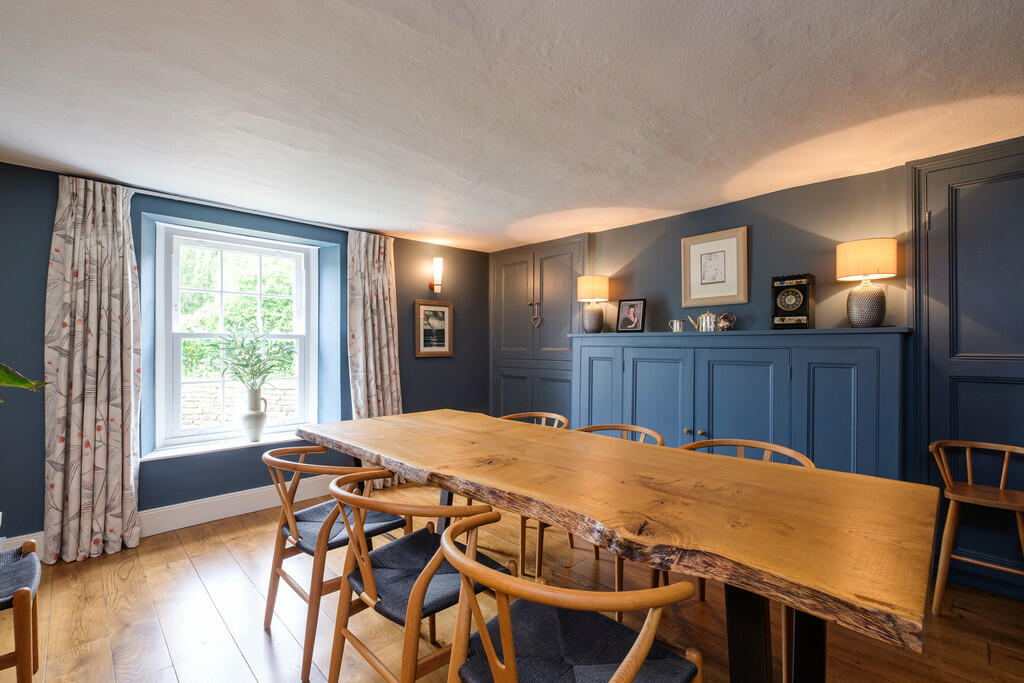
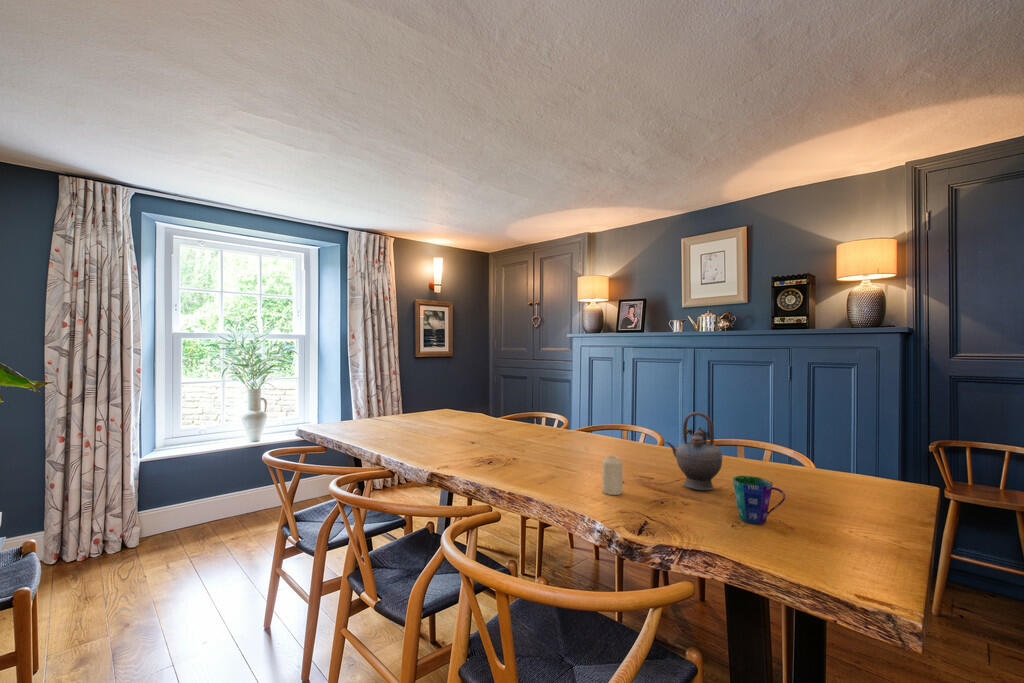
+ teapot (693, 448)
+ candle (612, 474)
+ cup (758, 501)
